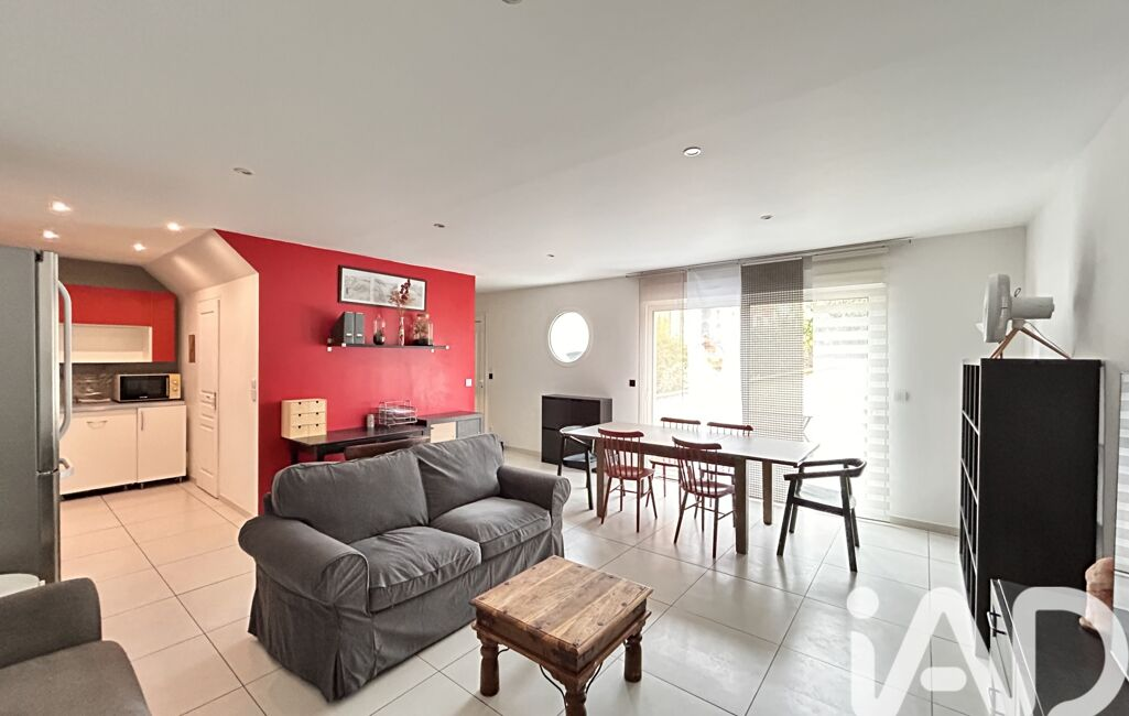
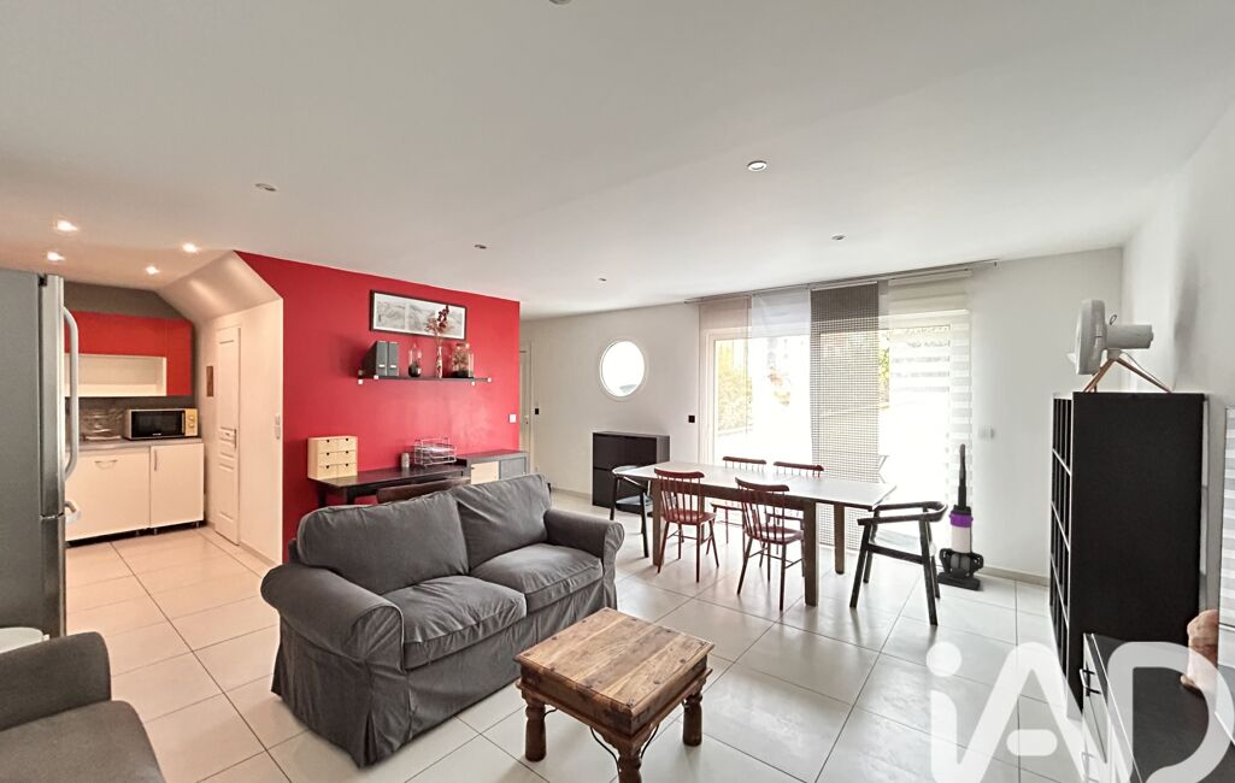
+ vacuum cleaner (960, 512)
